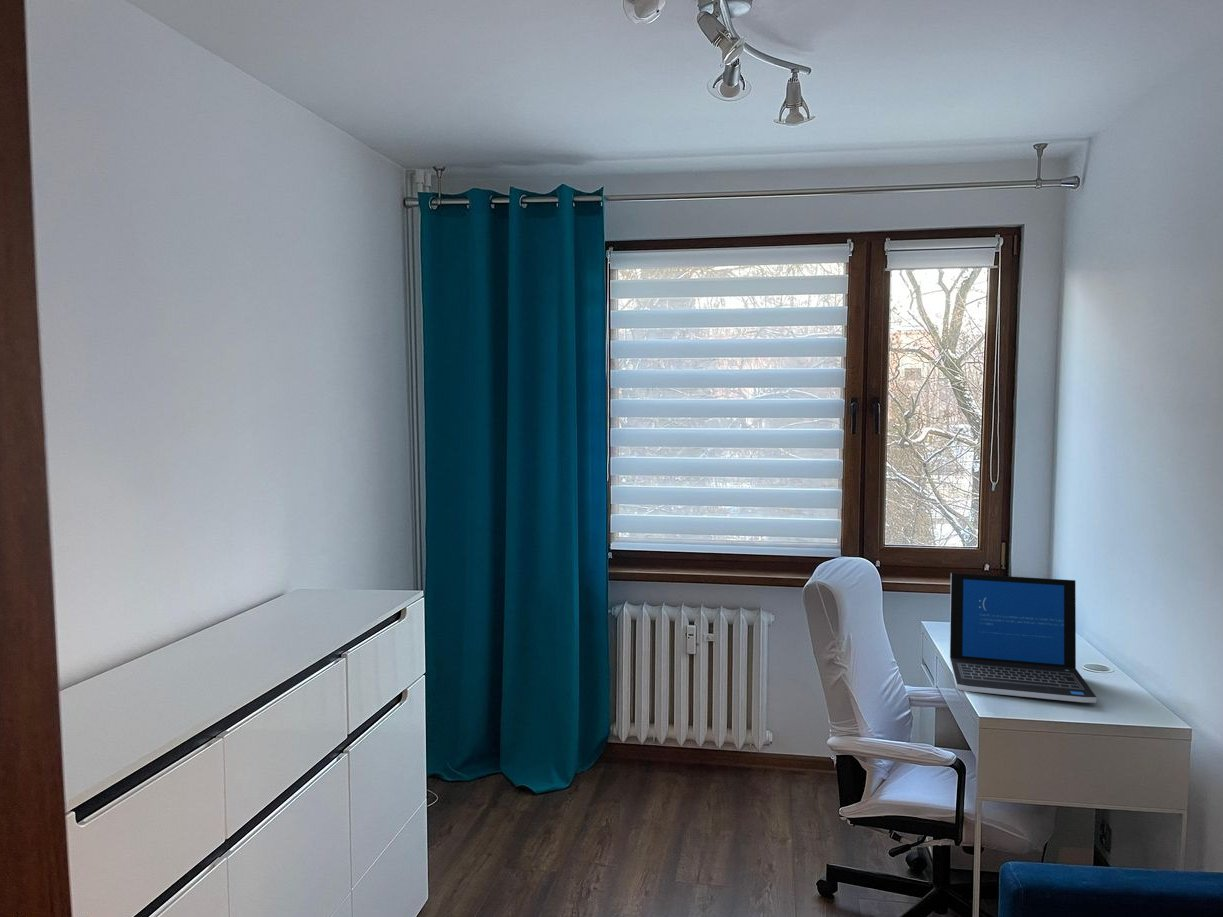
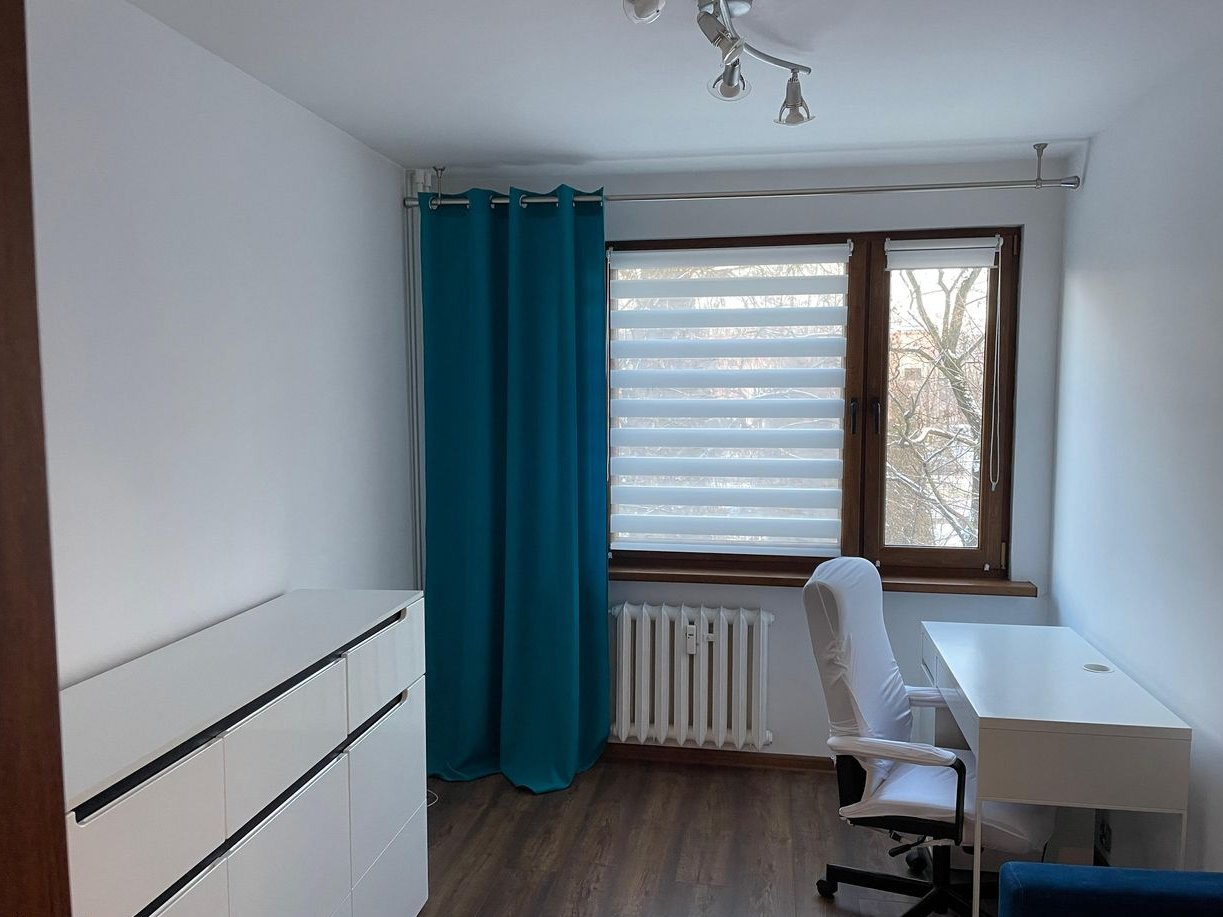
- laptop (1018, 633)
